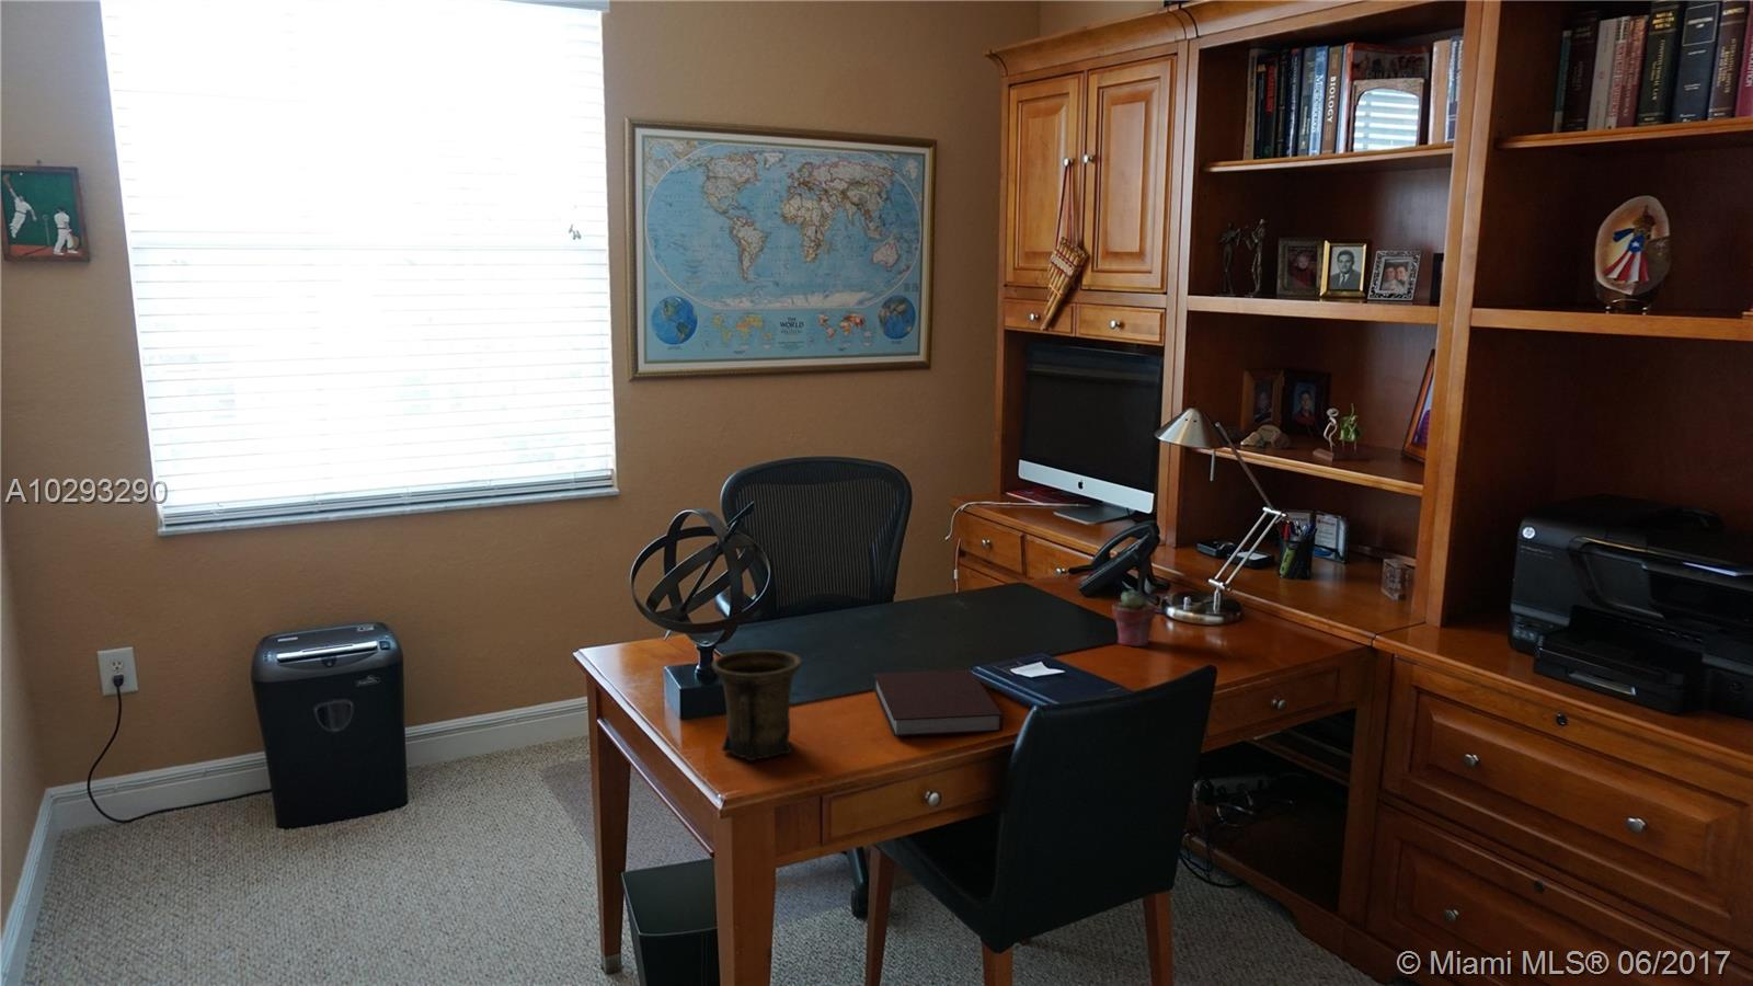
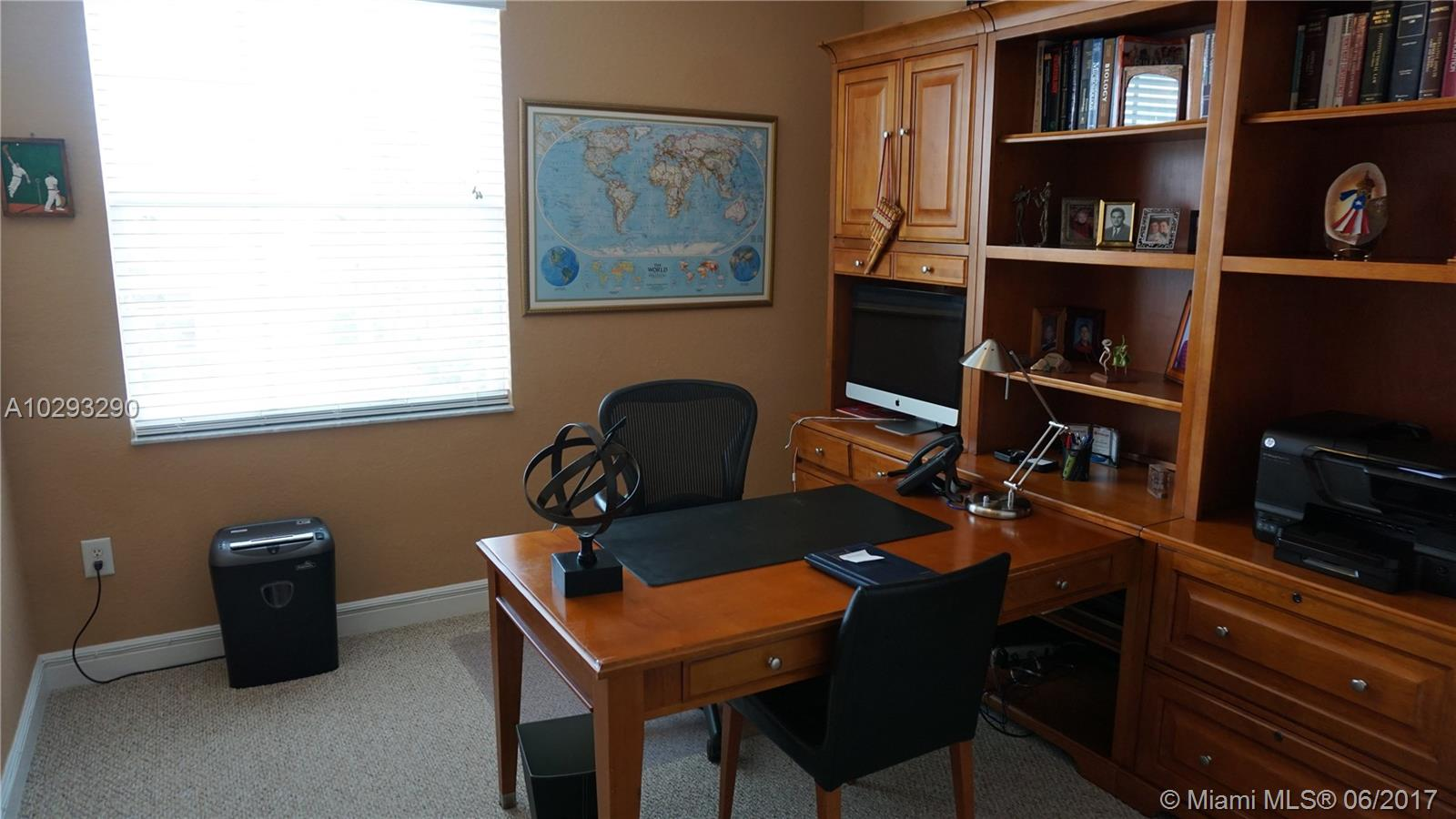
- mug (757, 704)
- notebook (934, 701)
- potted succulent (1133, 616)
